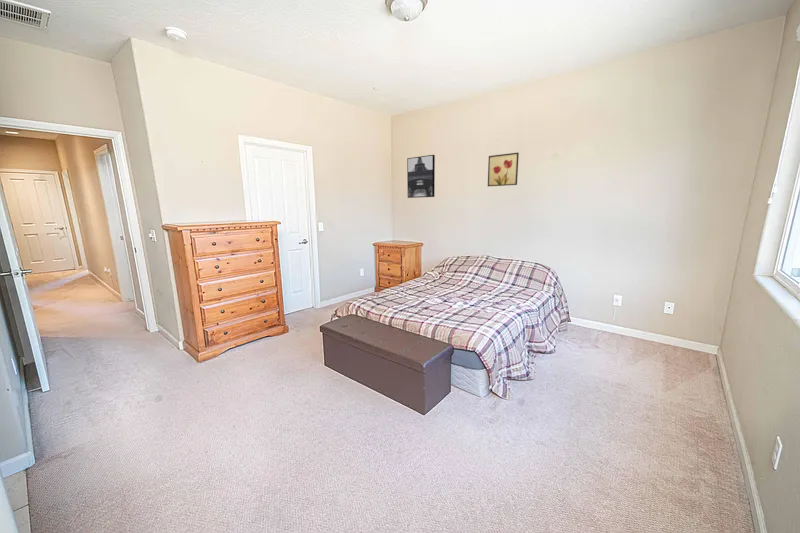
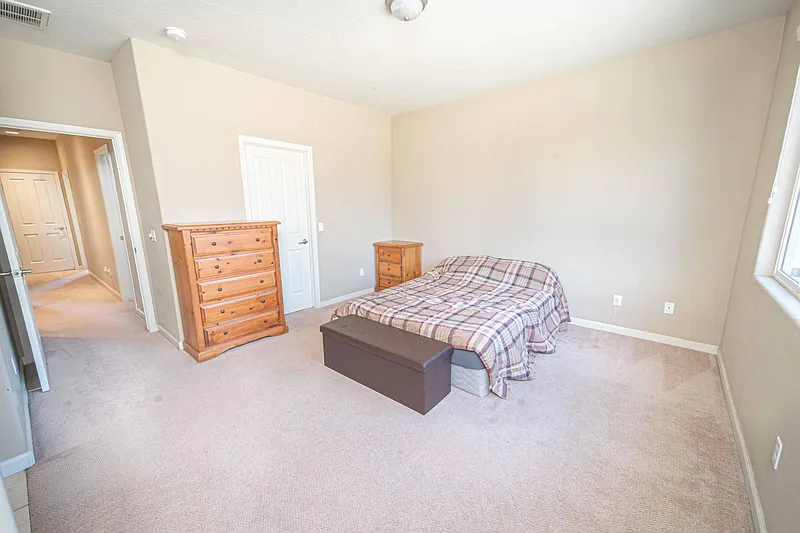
- wall art (502, 170)
- wall art (420, 177)
